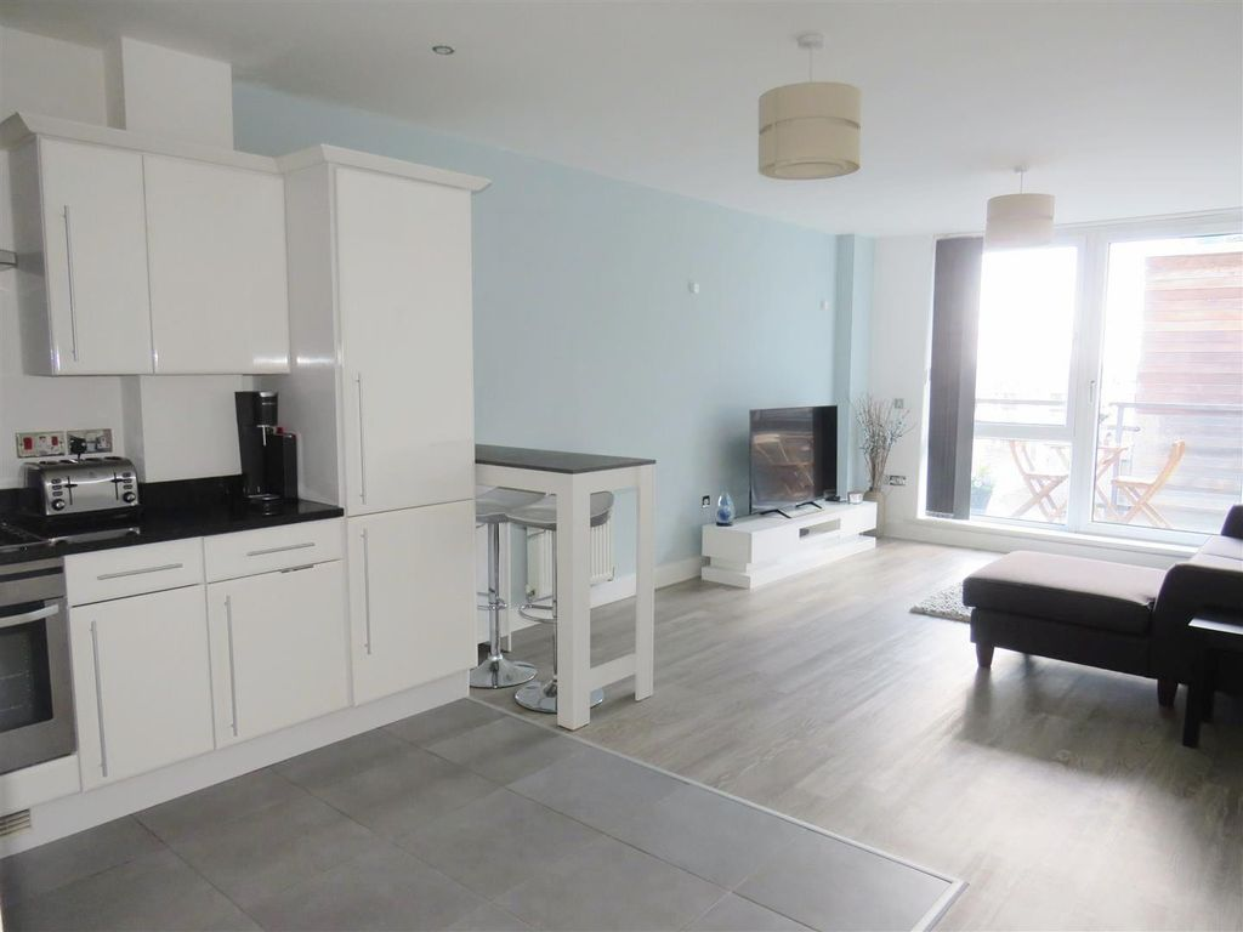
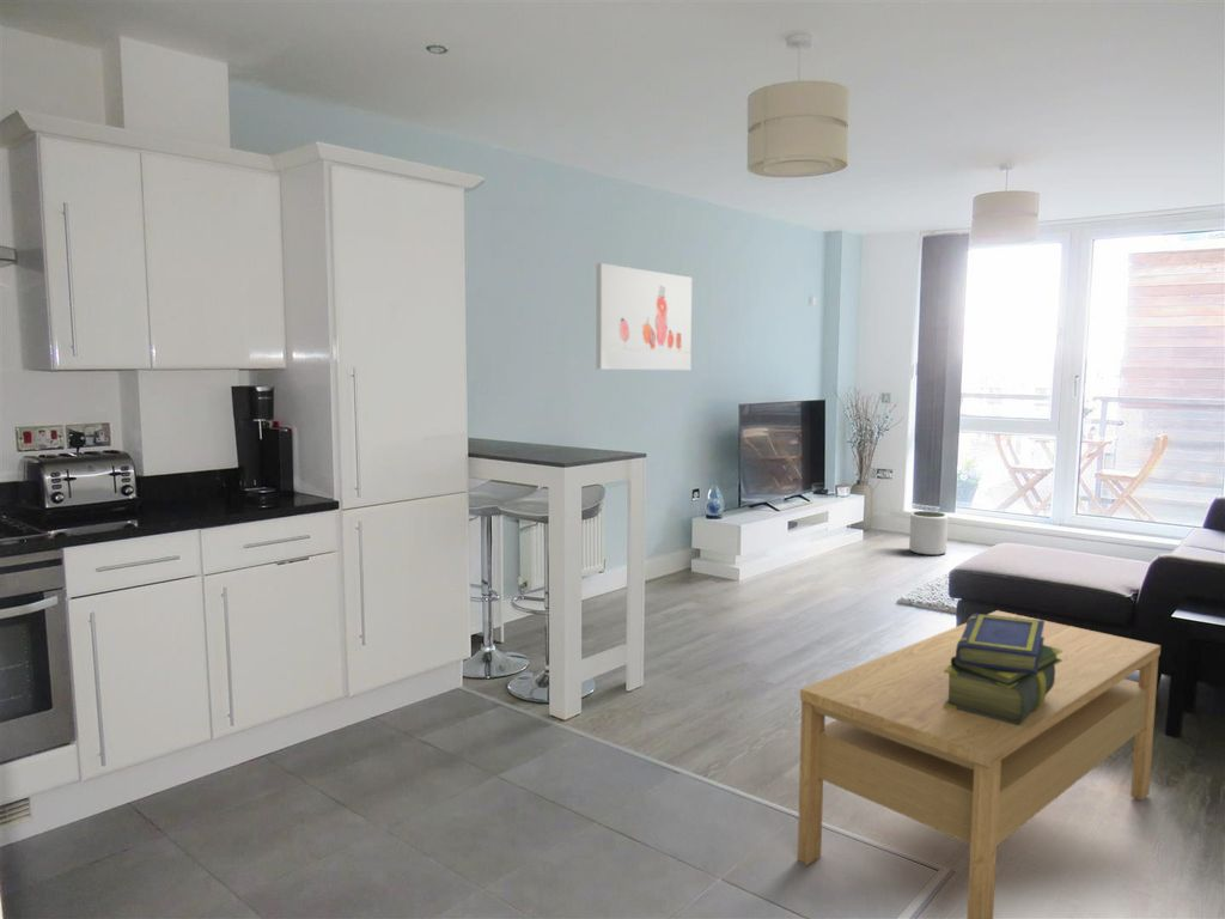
+ coffee table (989, 745)
+ stack of books (1002, 664)
+ plant pot (928, 532)
+ wall art (646, 319)
